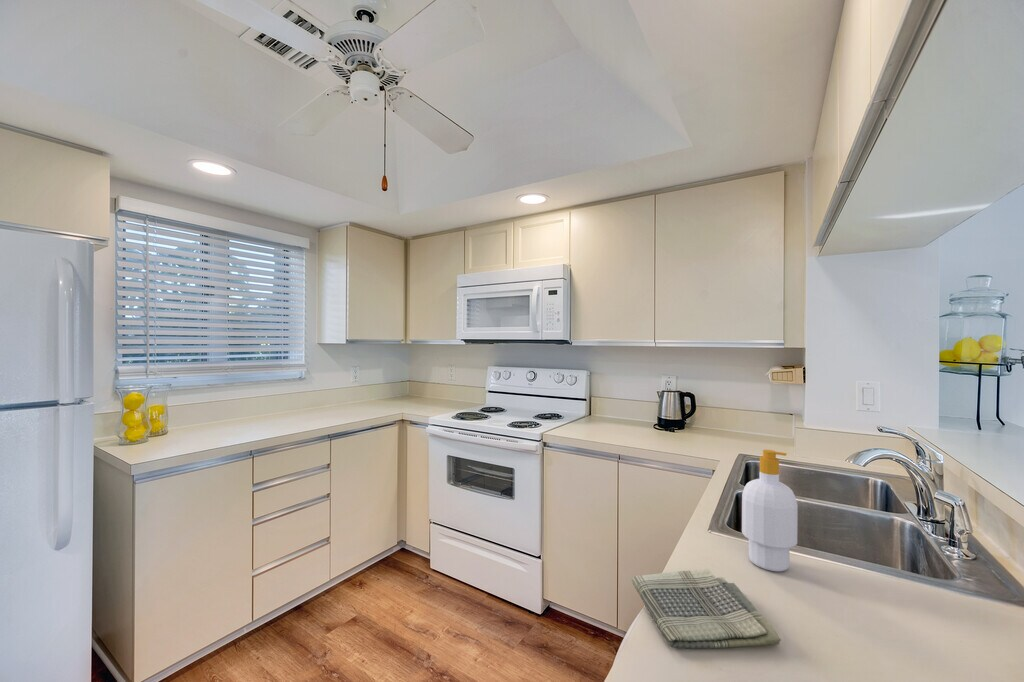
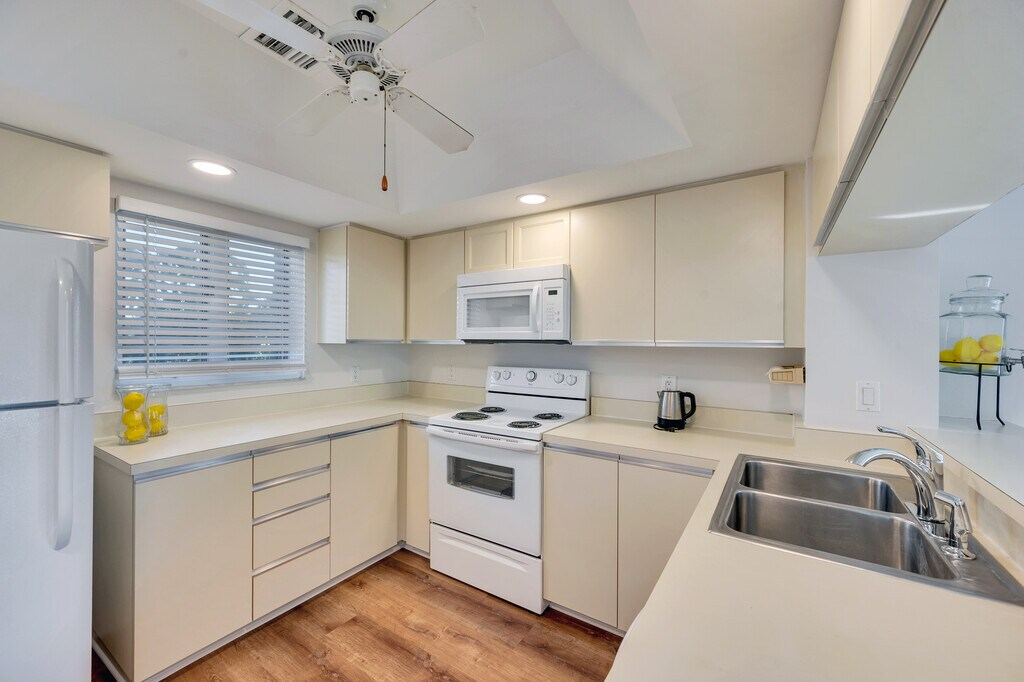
- dish towel (699, 603)
- soap bottle (768, 507)
